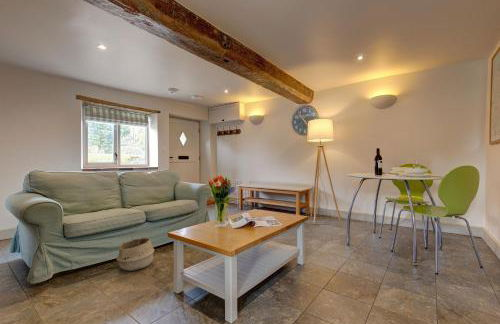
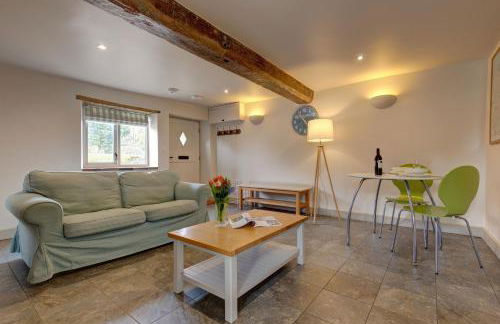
- woven basket (135, 249)
